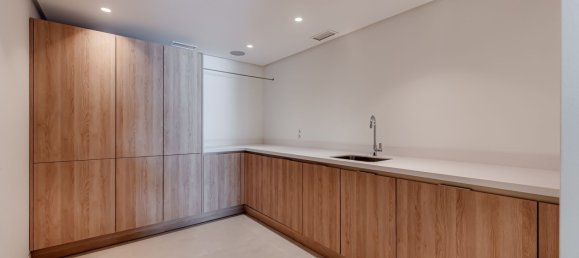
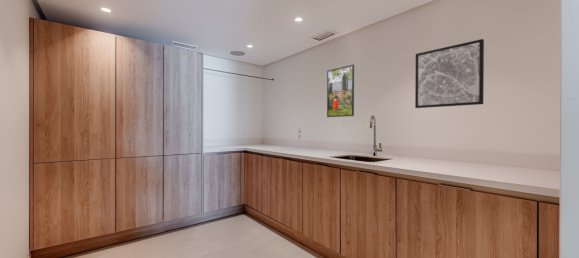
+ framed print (339, 92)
+ wall art (446, 76)
